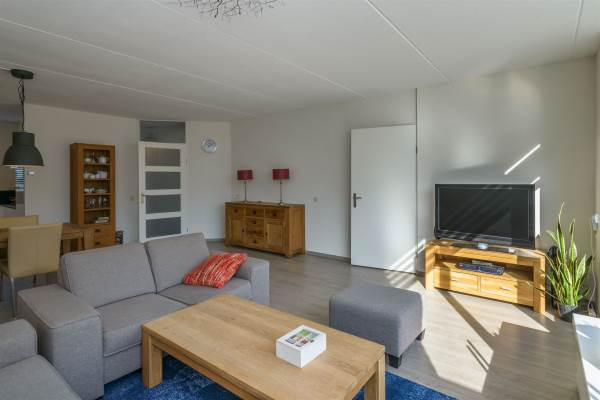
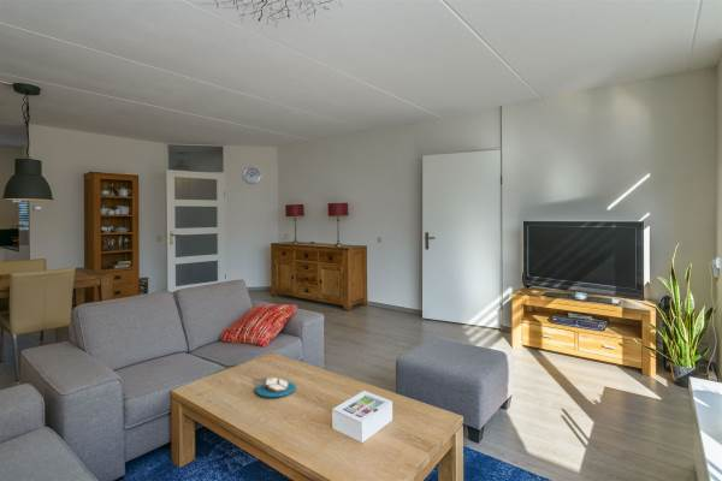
+ candle (276, 381)
